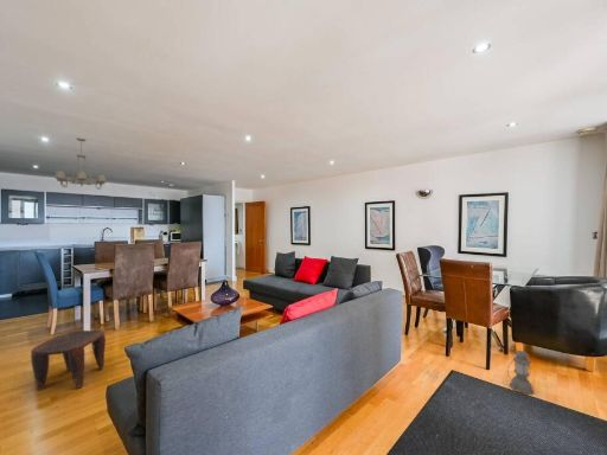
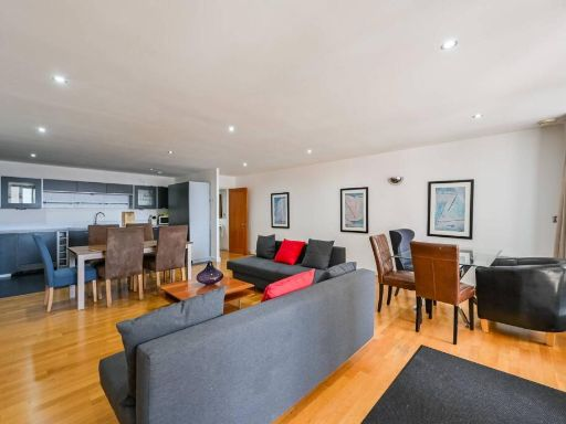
- chandelier (81, 165)
- lantern (520, 369)
- stool (71, 358)
